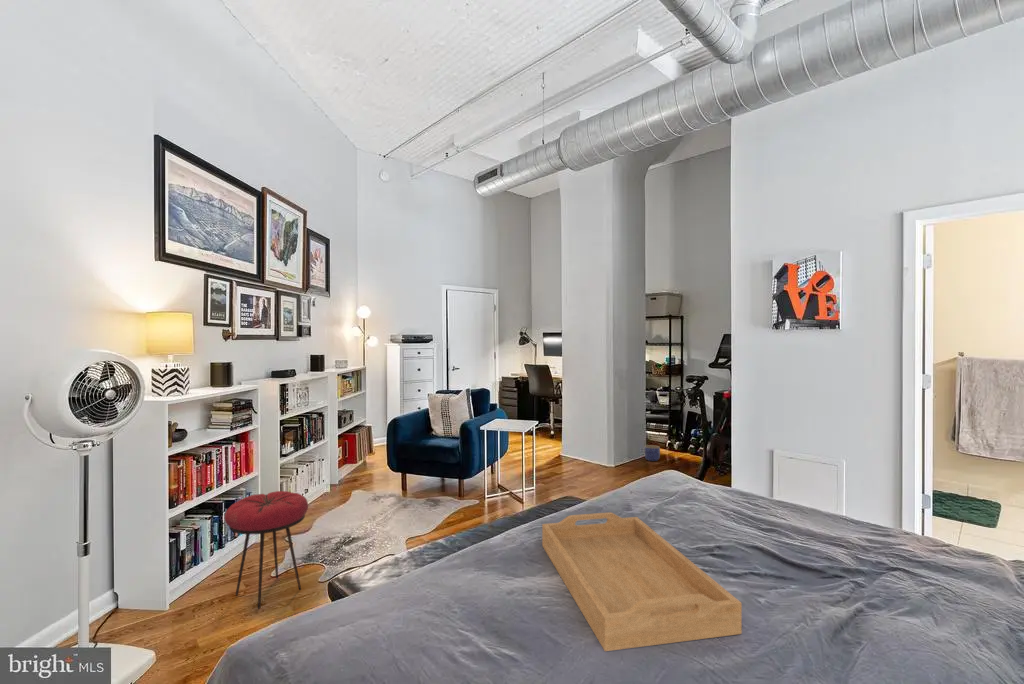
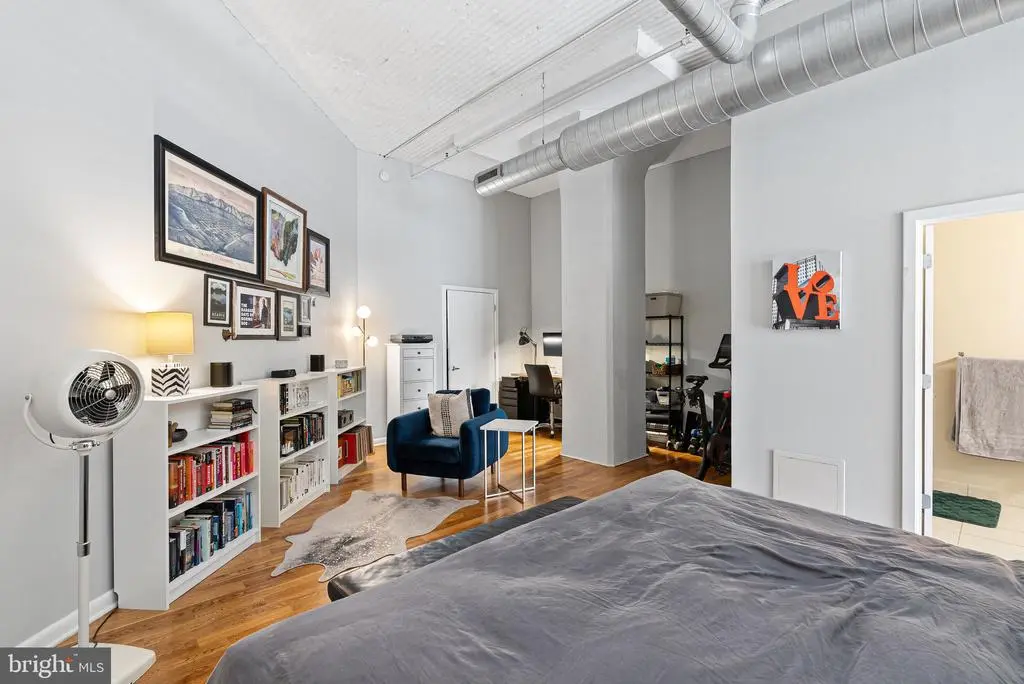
- planter (652, 453)
- serving tray (624, 565)
- stool (263, 545)
